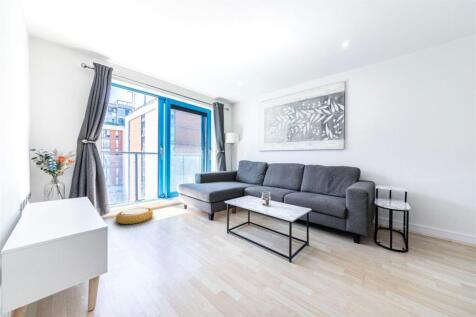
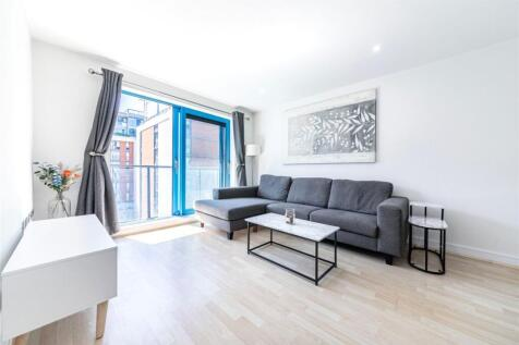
- woven basket (135, 214)
